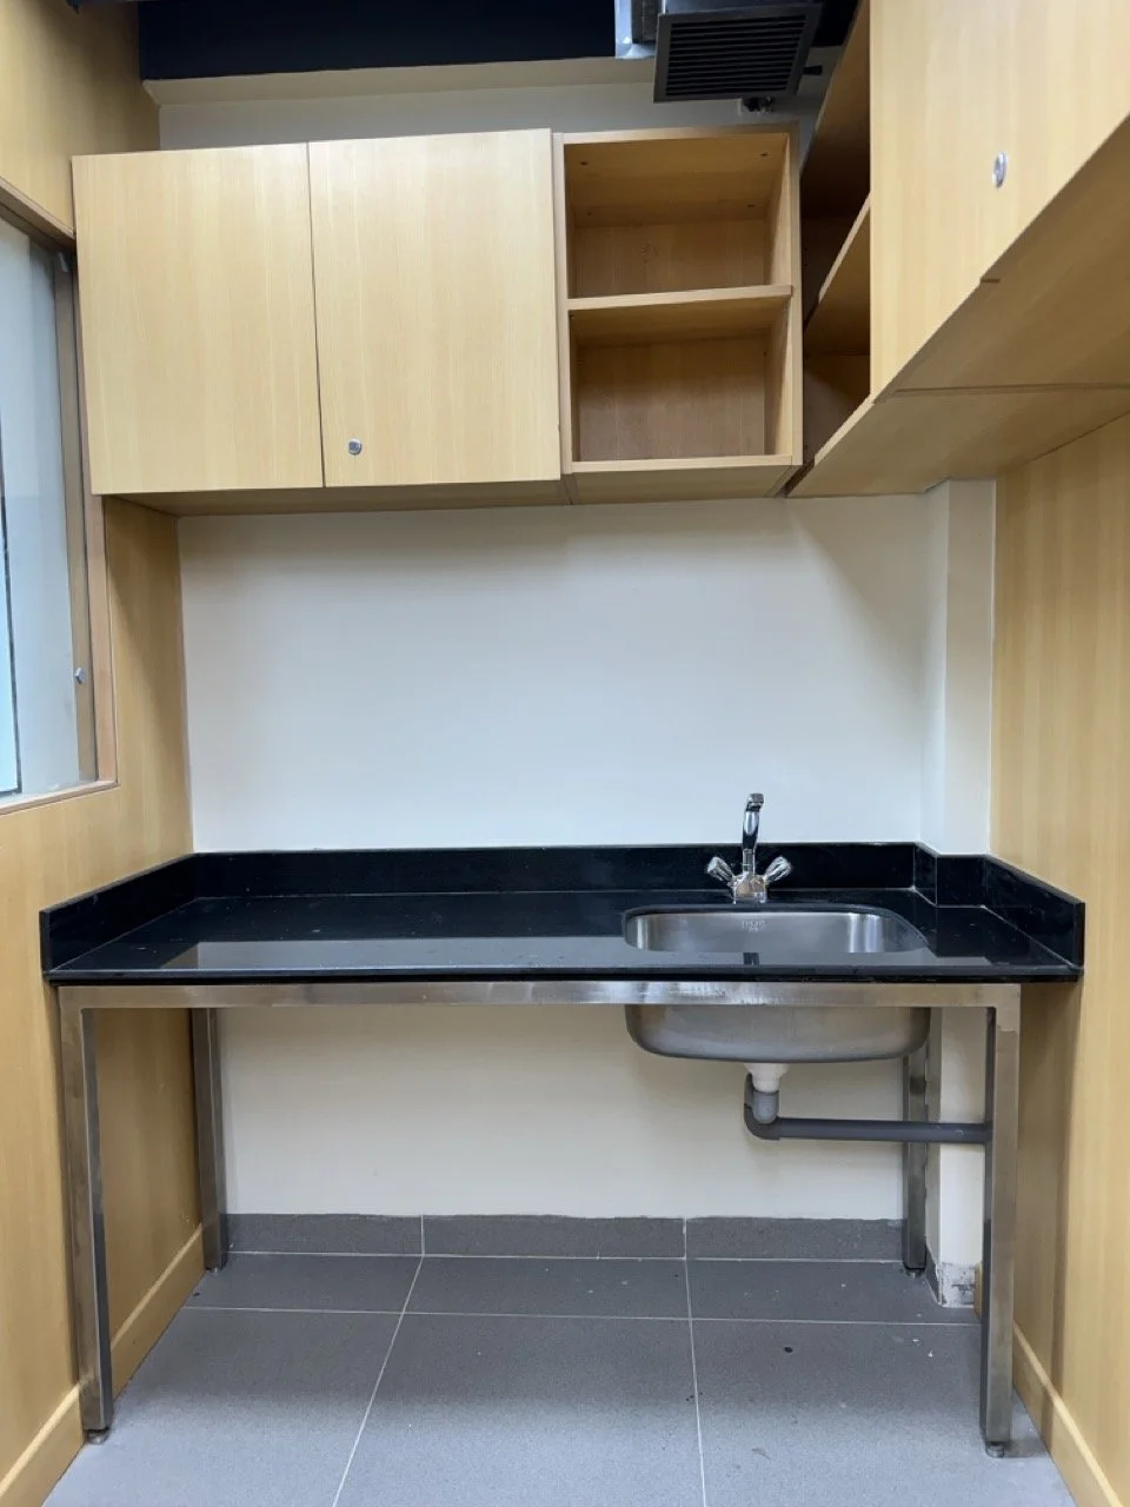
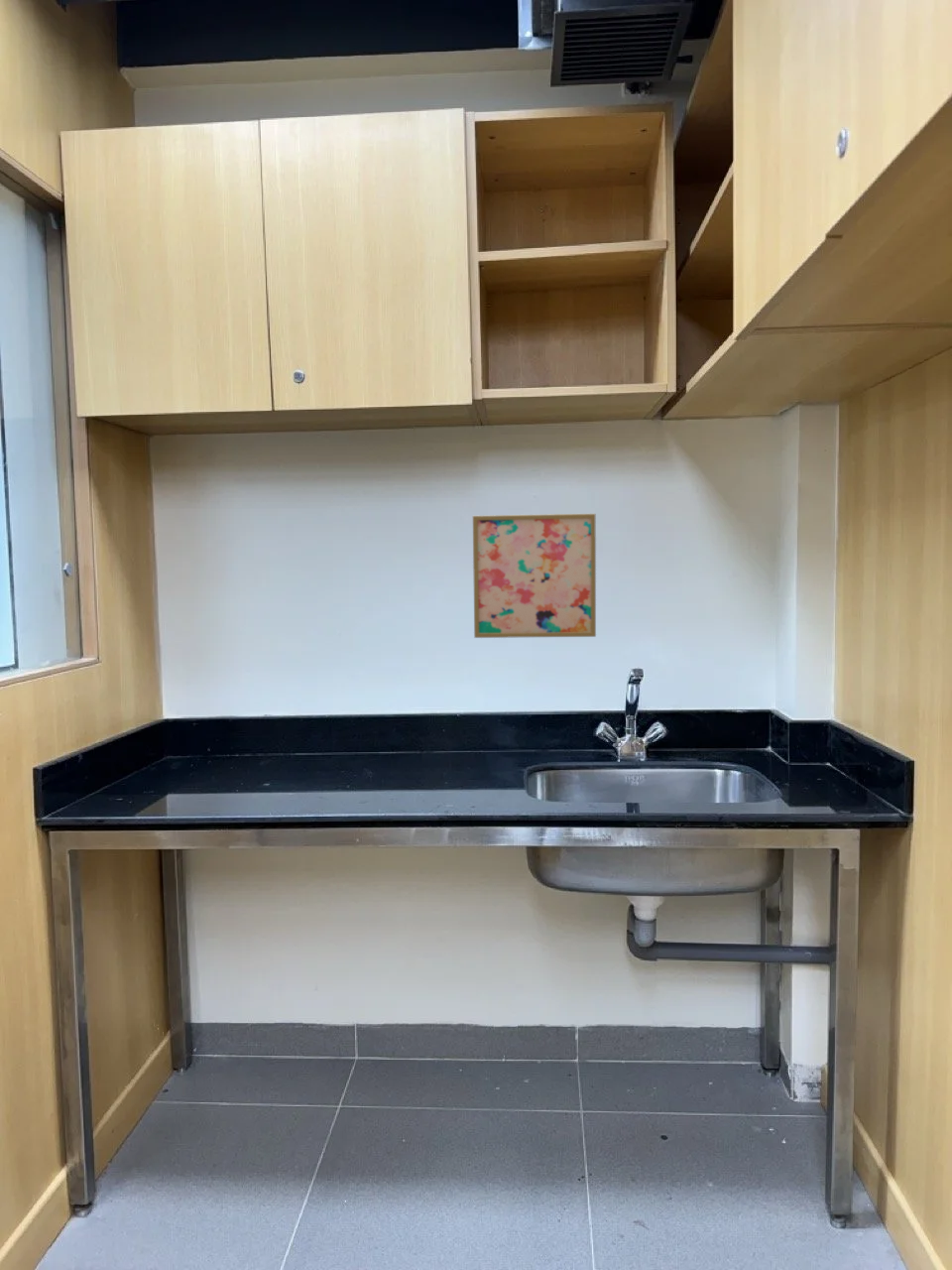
+ wall art (534, 575)
